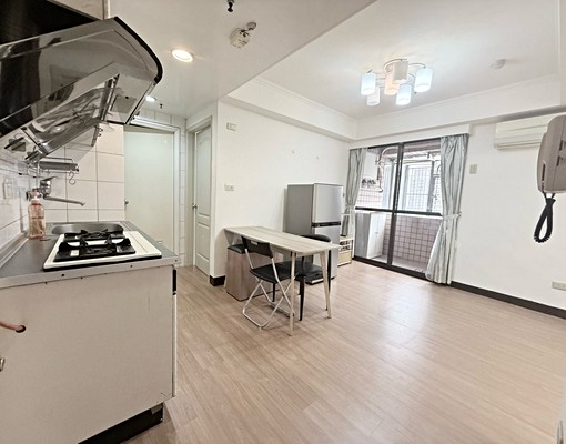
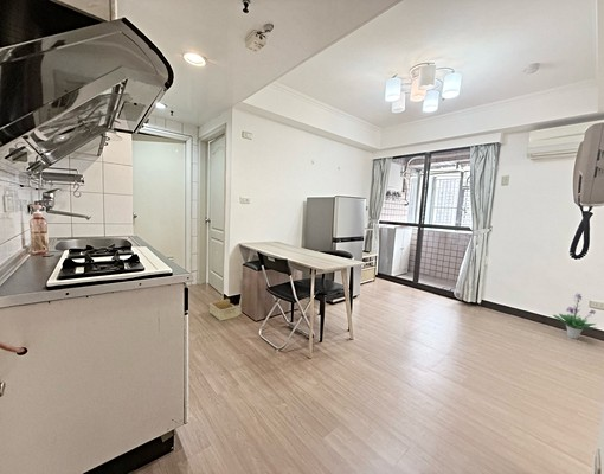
+ potted plant (574, 315)
+ storage bin (225, 308)
